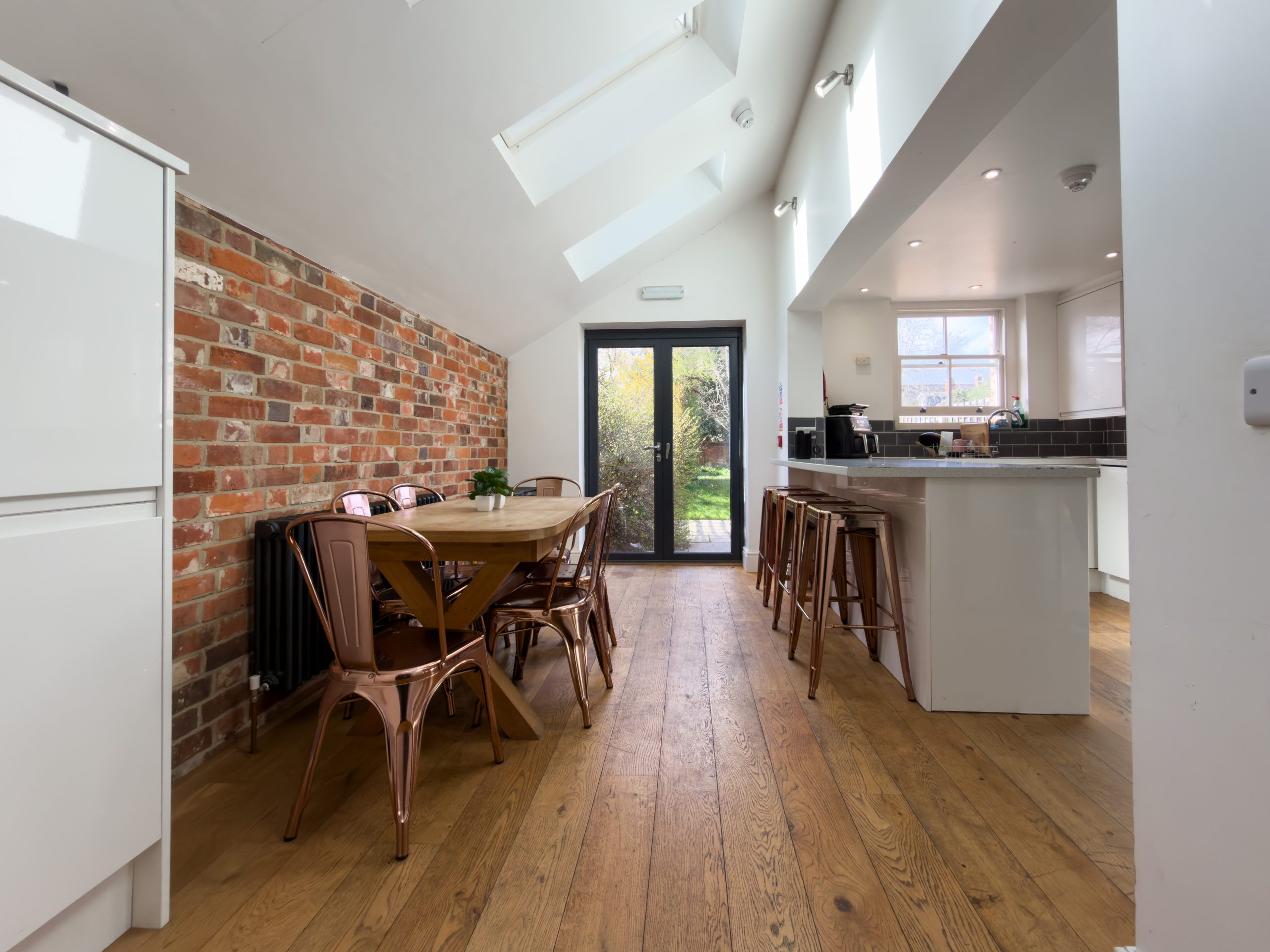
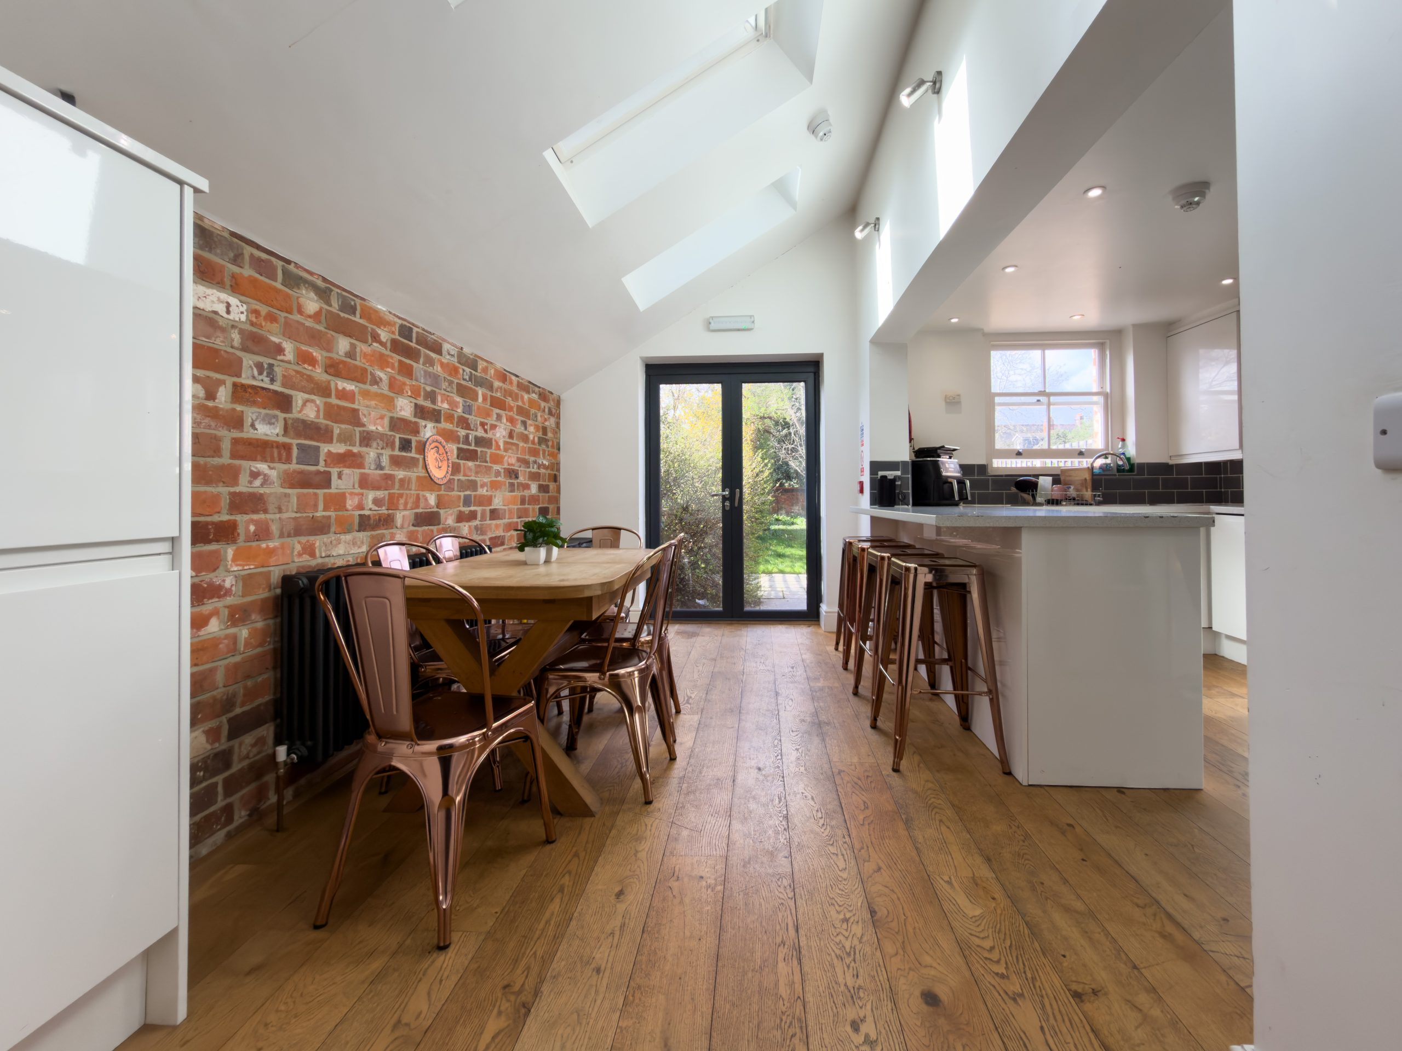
+ decorative plate (437, 459)
